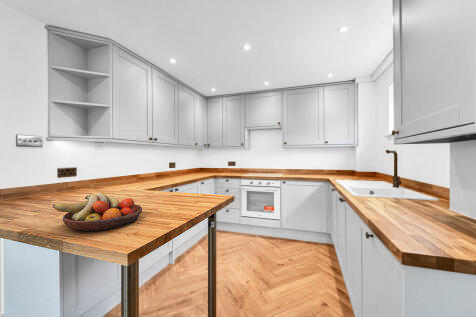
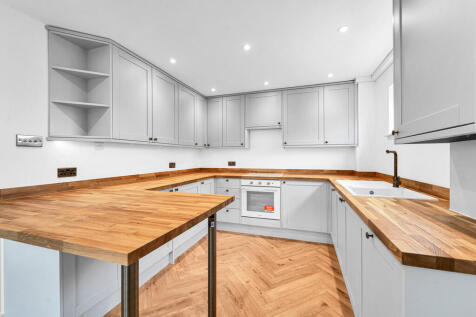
- fruit bowl (105, 208)
